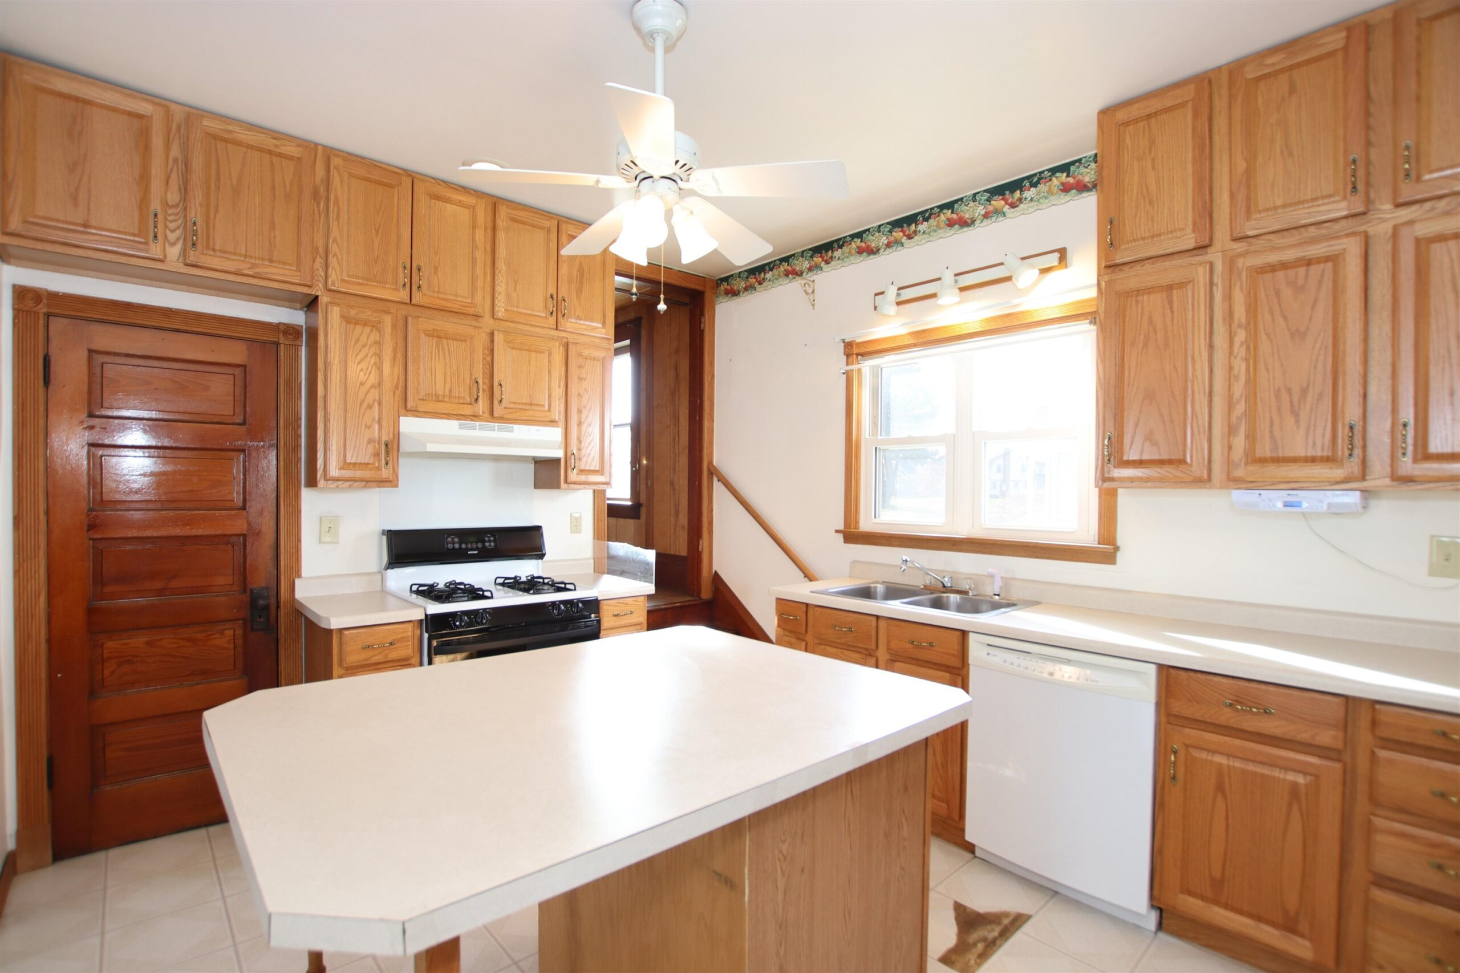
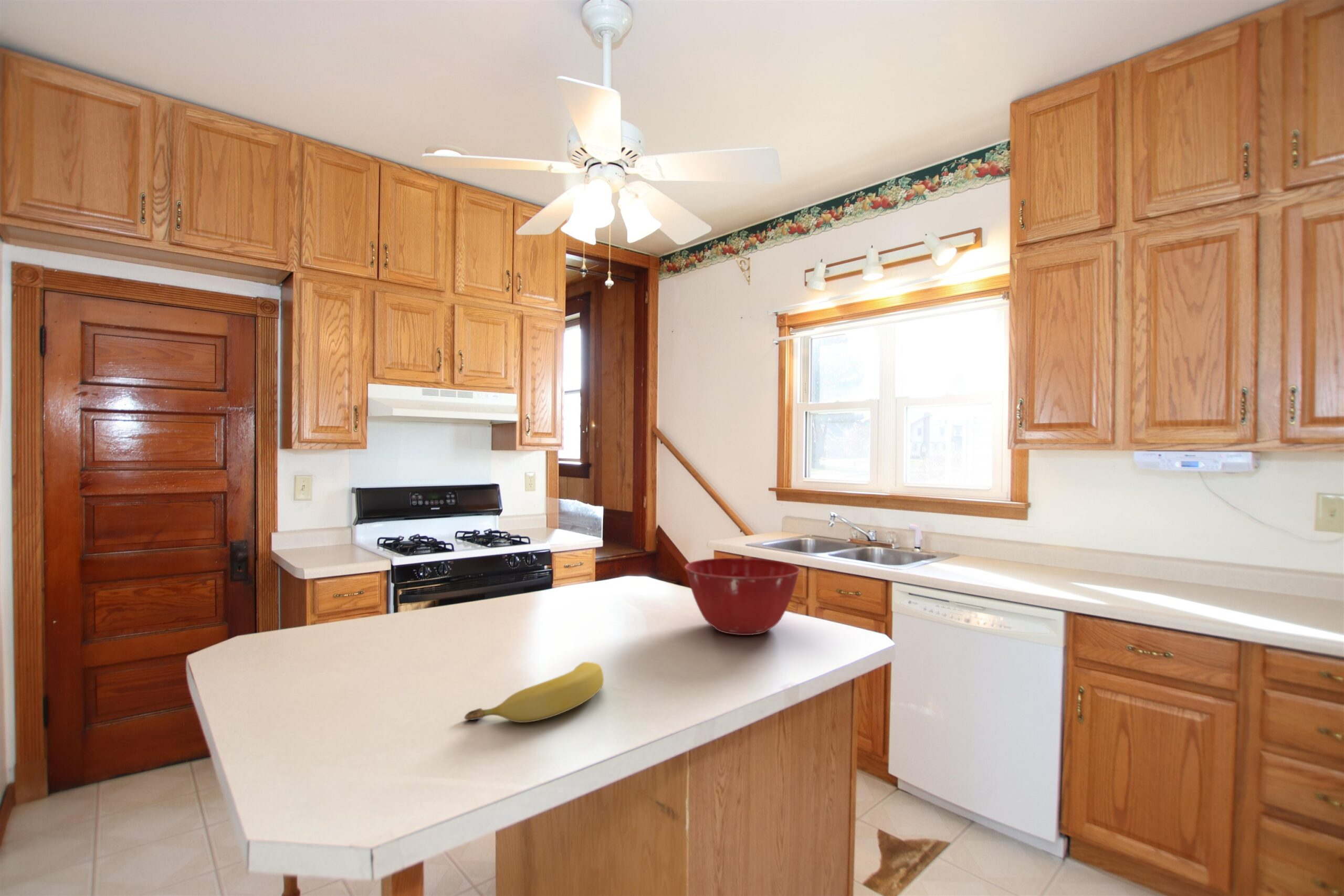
+ banana (543, 683)
+ mixing bowl (742, 597)
